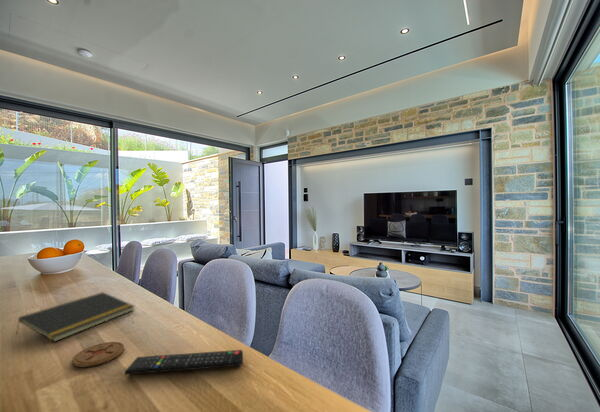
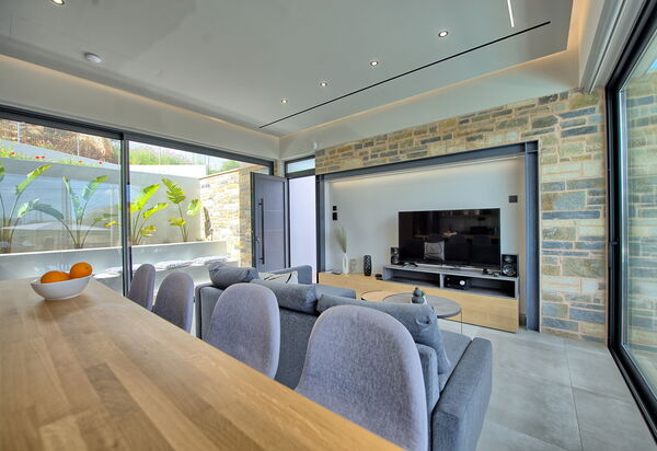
- remote control (188, 362)
- notepad (82, 312)
- coaster (99, 353)
